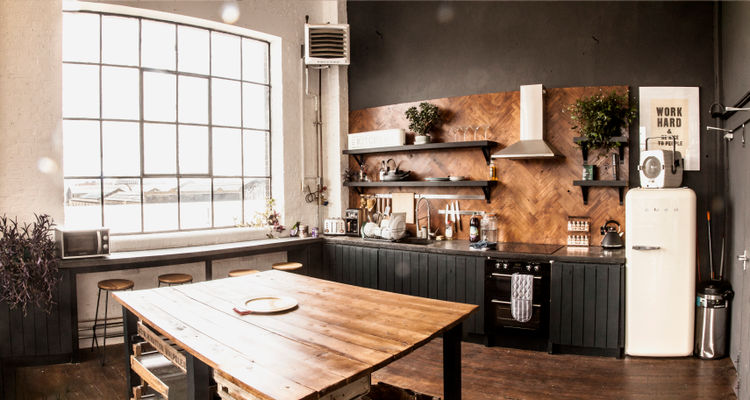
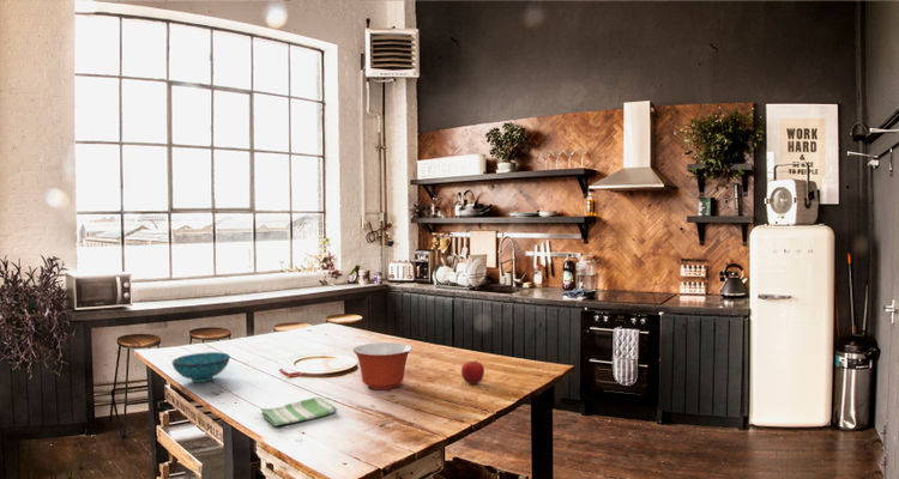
+ dish towel (298, 410)
+ fruit (472, 371)
+ mixing bowl (382, 366)
+ bowl (201, 369)
